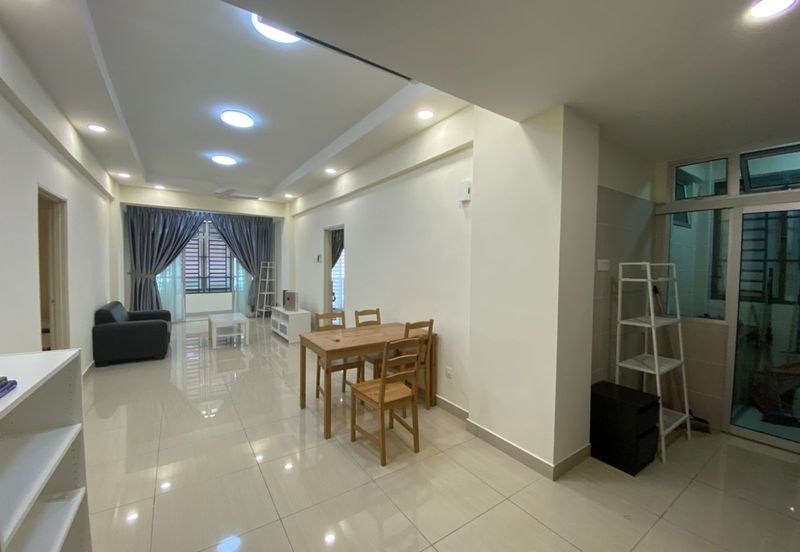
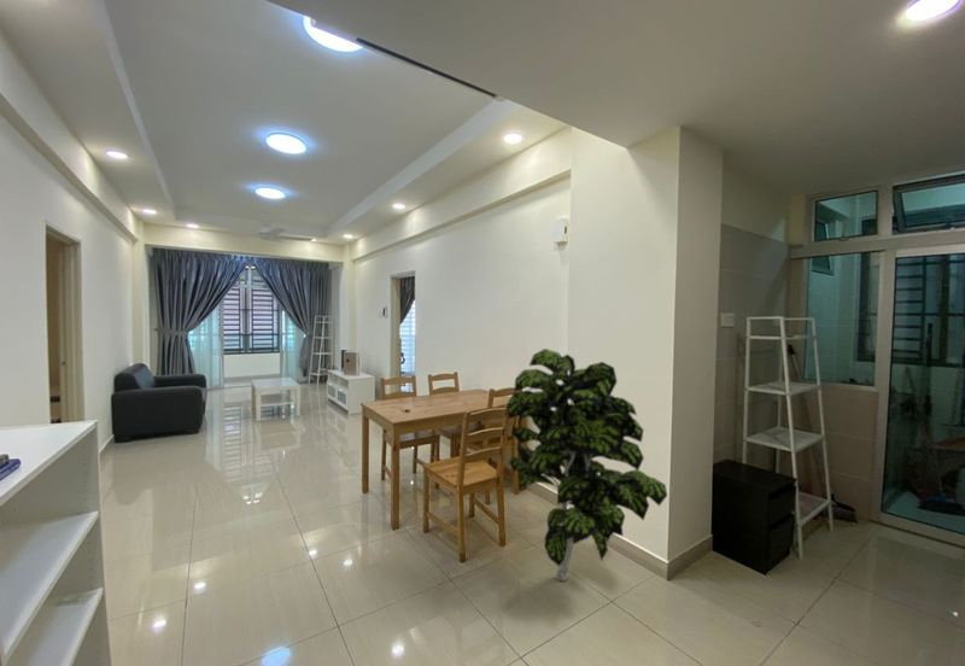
+ indoor plant (578, 466)
